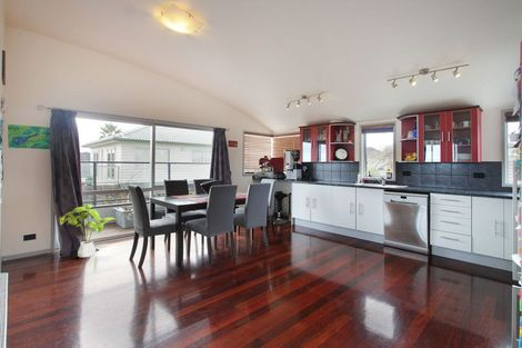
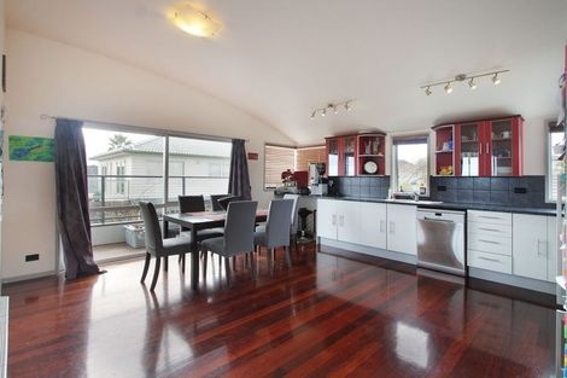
- house plant (91, 231)
